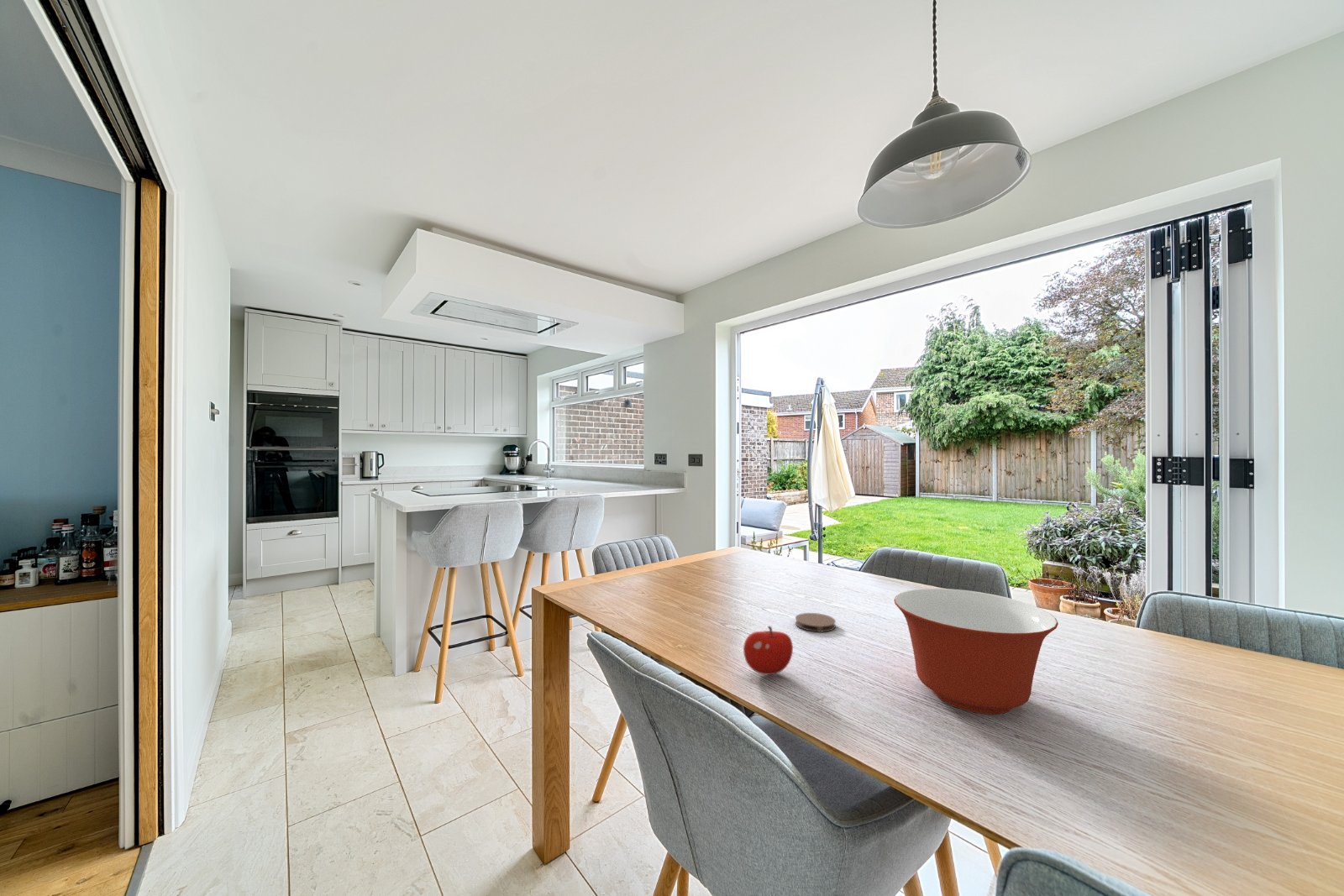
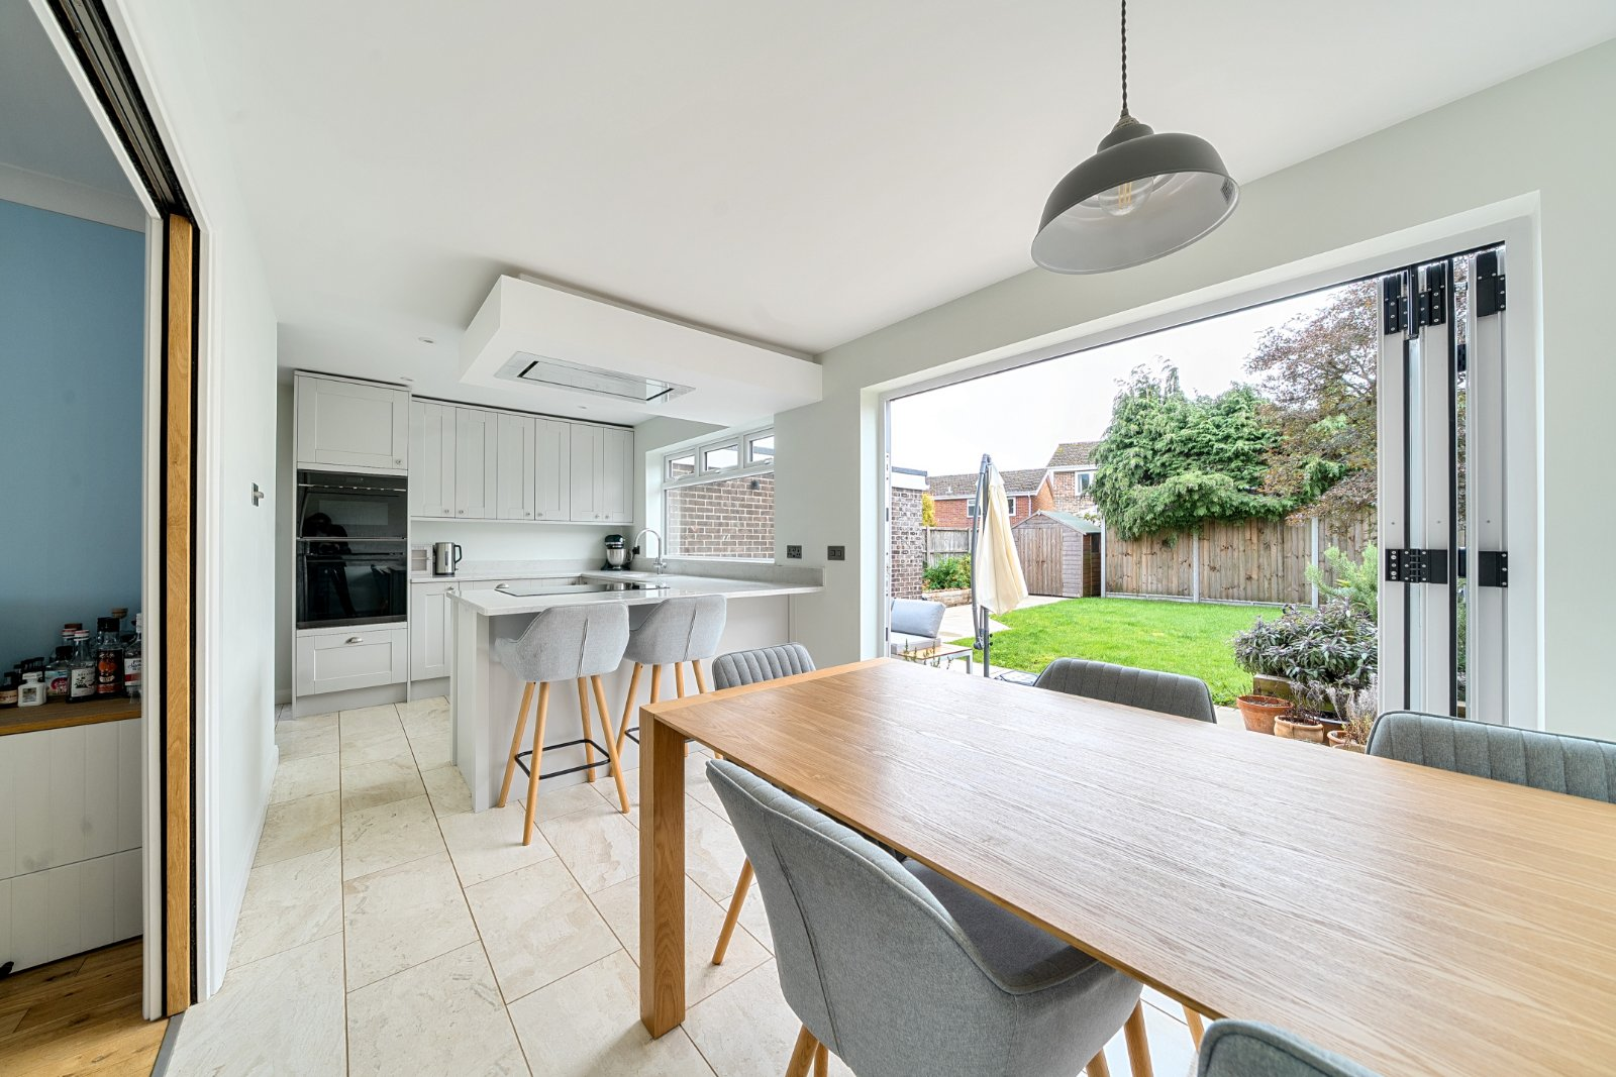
- mixing bowl (970, 652)
- fruit (768, 648)
- coaster (815, 621)
